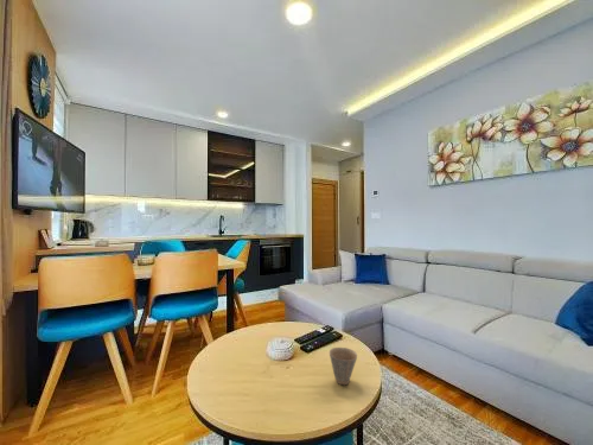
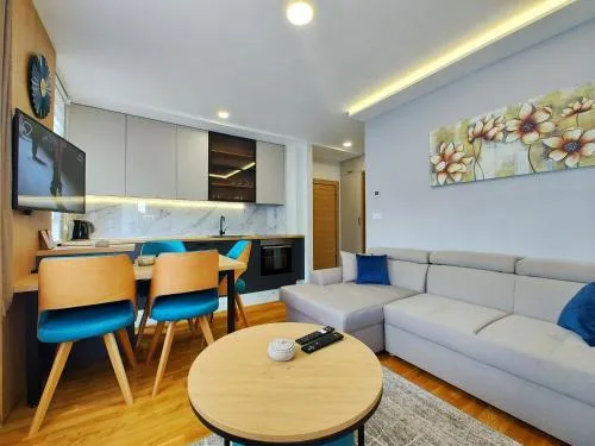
- cup (343, 367)
